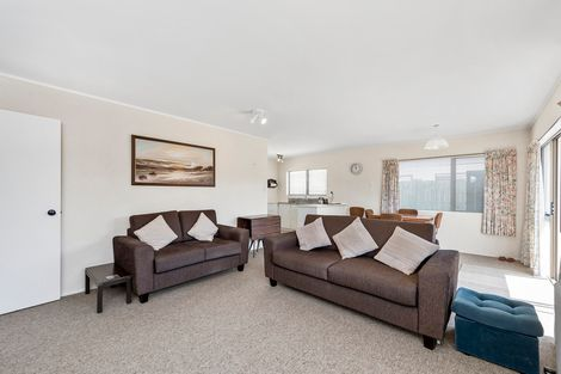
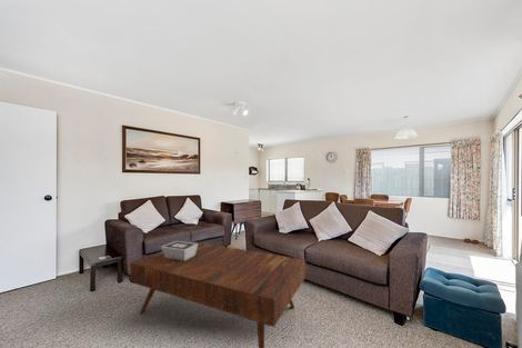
+ decorative box (180, 250)
+ coffee table (220, 284)
